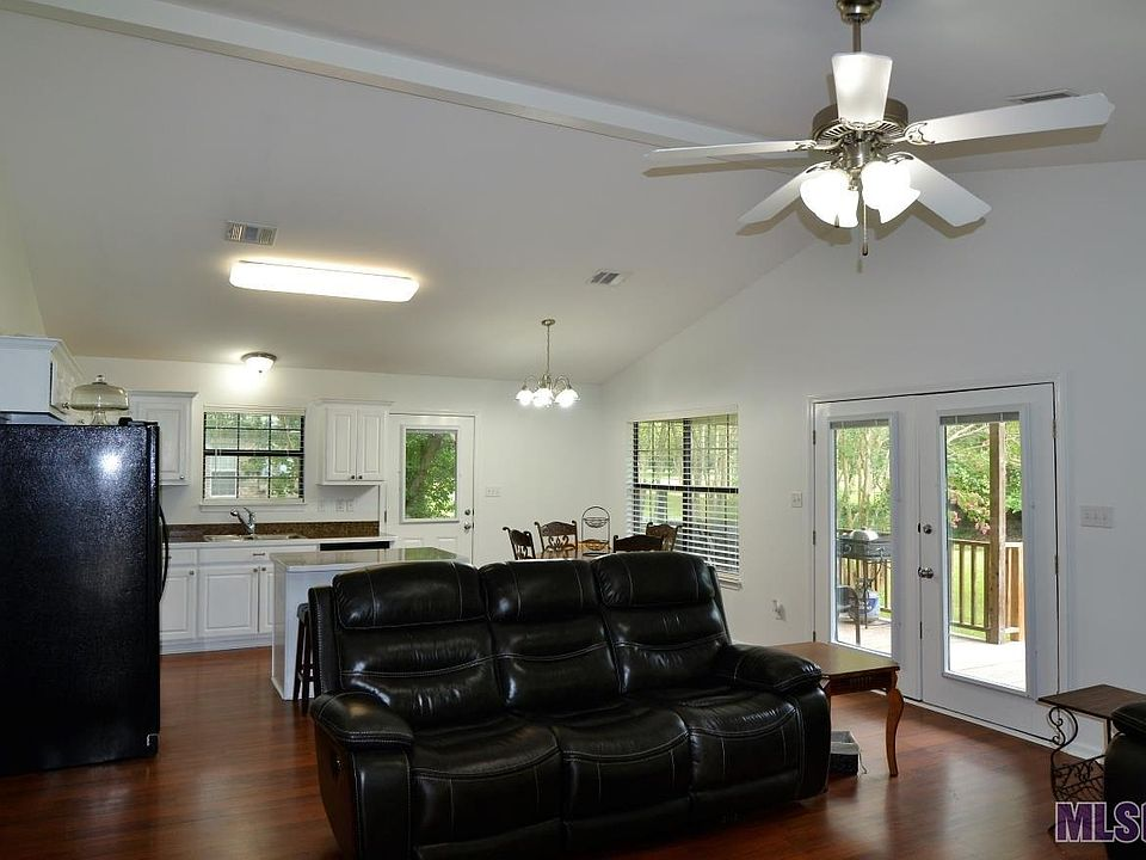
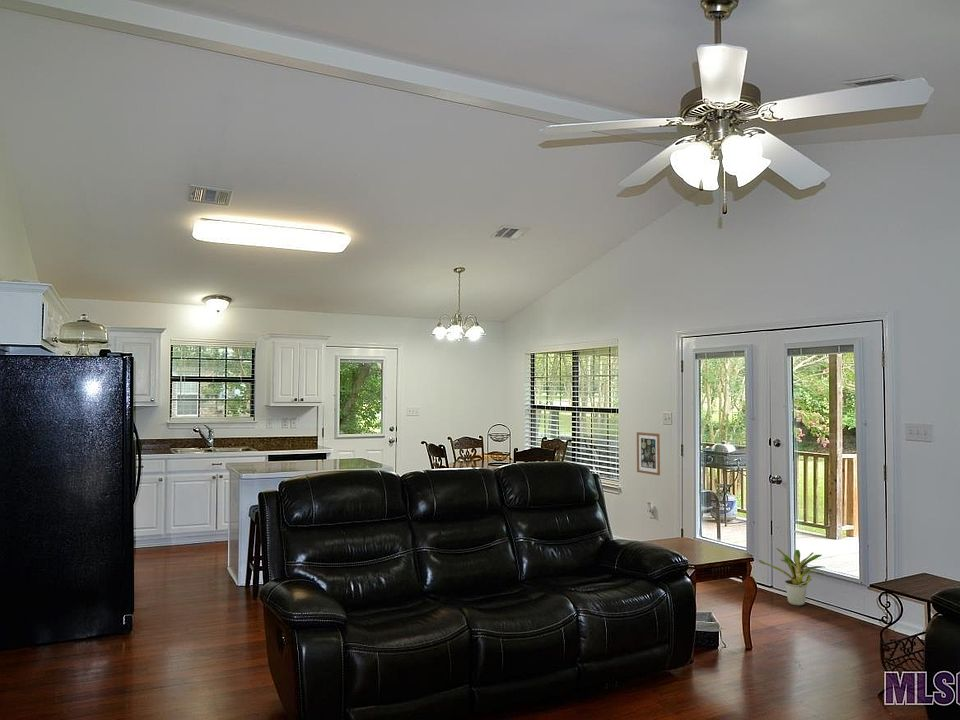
+ wall art (648, 453)
+ potted plant (797, 576)
